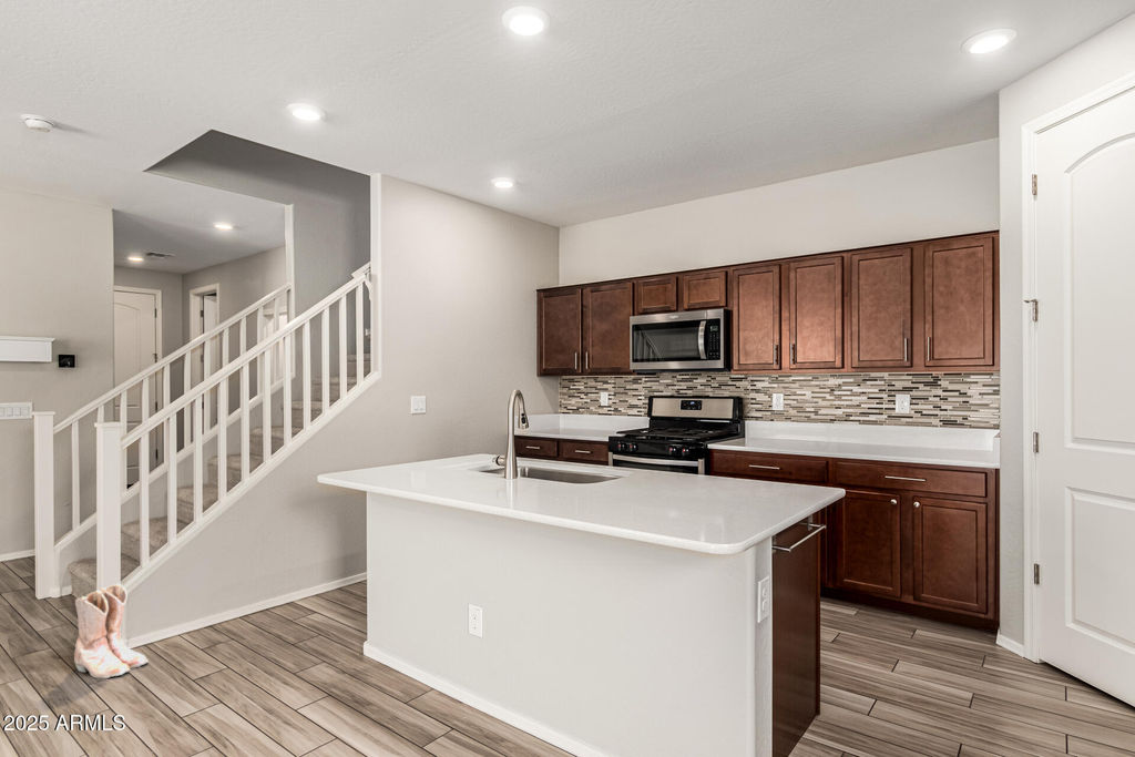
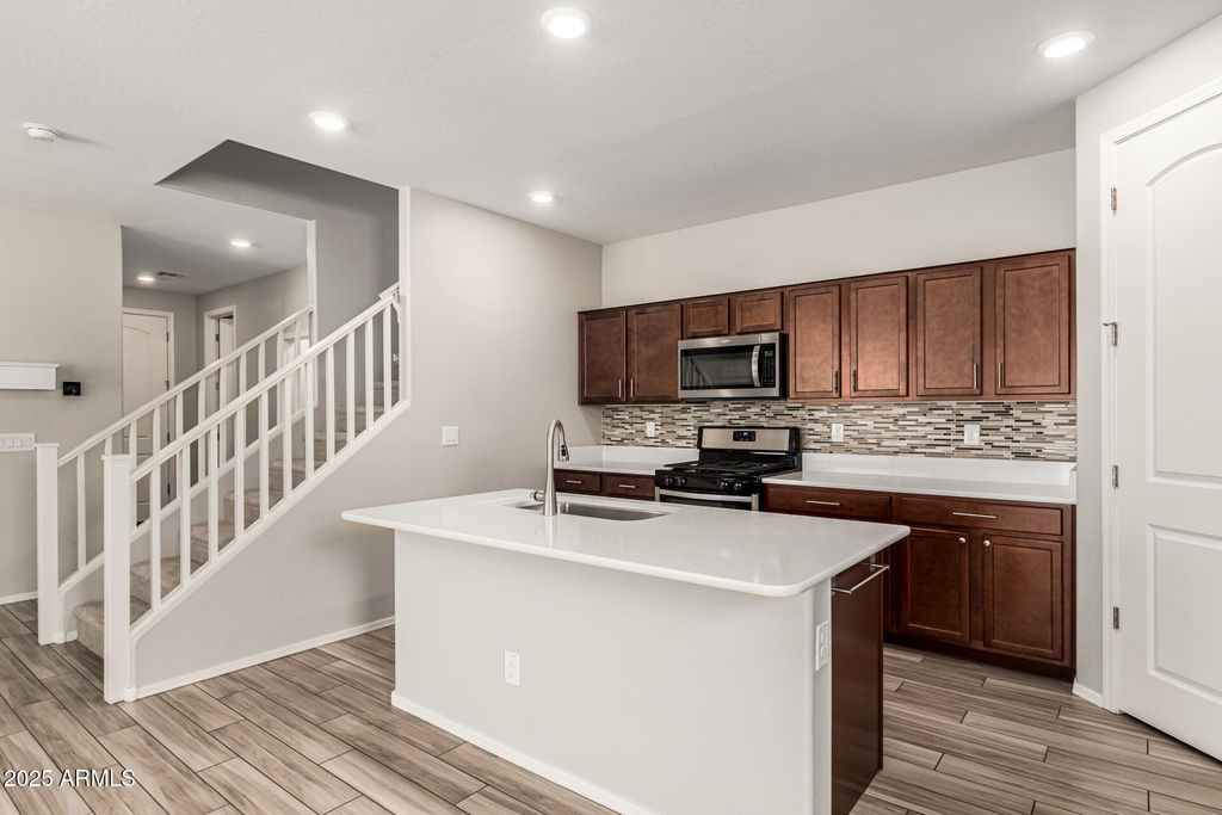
- boots (111, 627)
